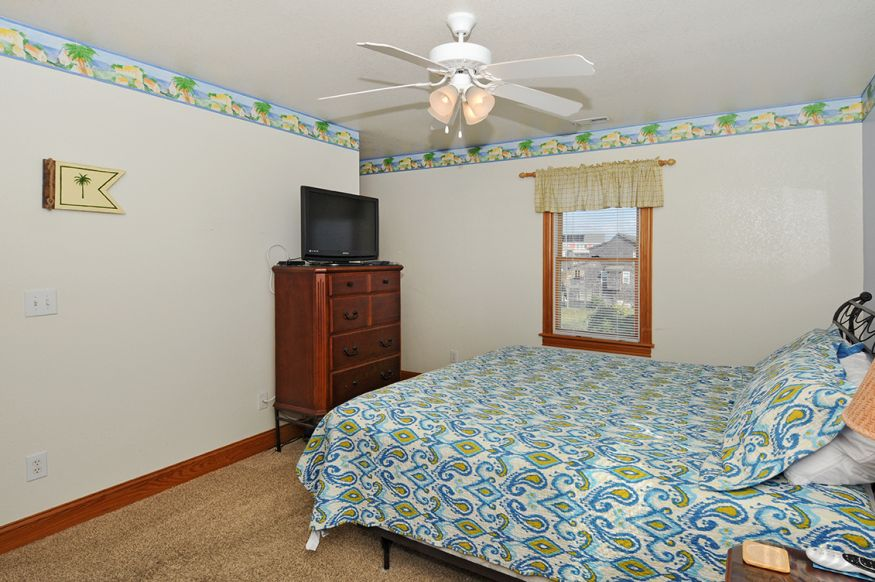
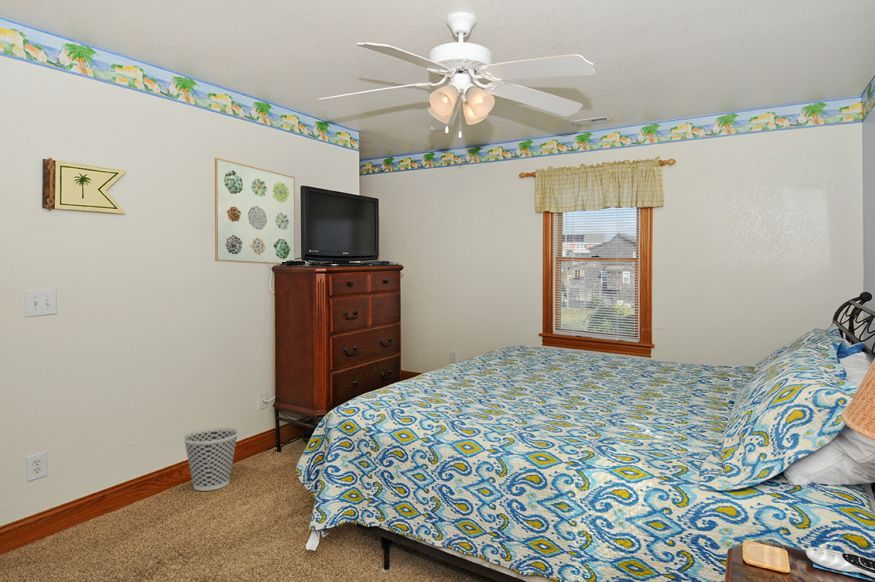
+ wall art (258, 215)
+ wastebasket (211, 459)
